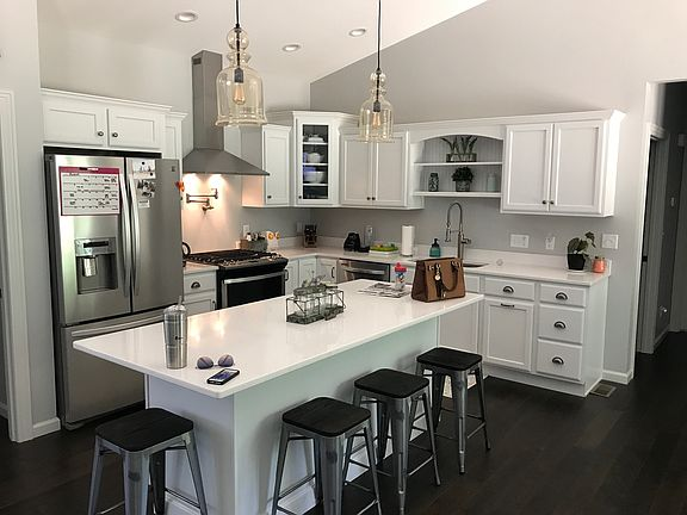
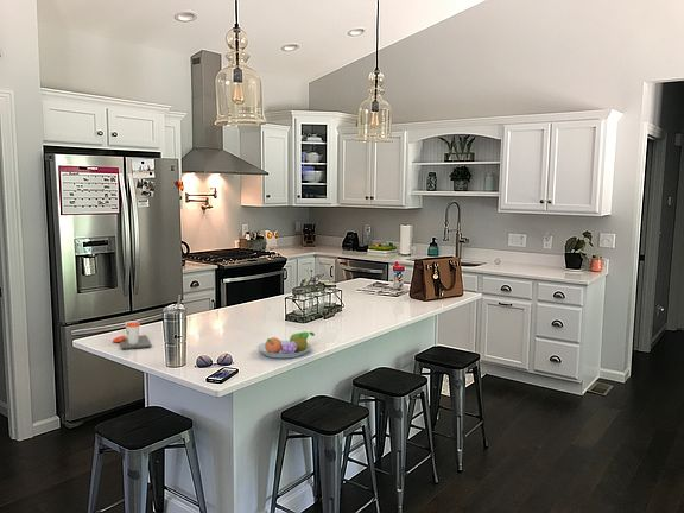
+ cup (131, 332)
+ fruit bowl (286, 341)
